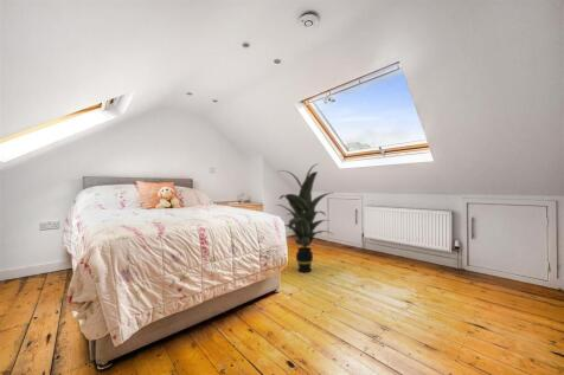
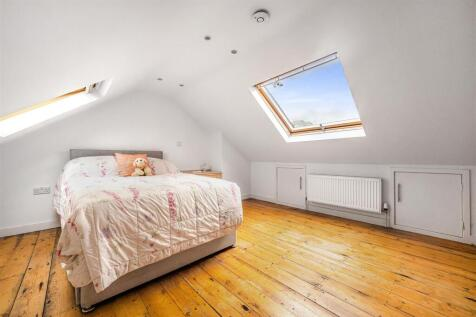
- indoor plant (307, 218)
